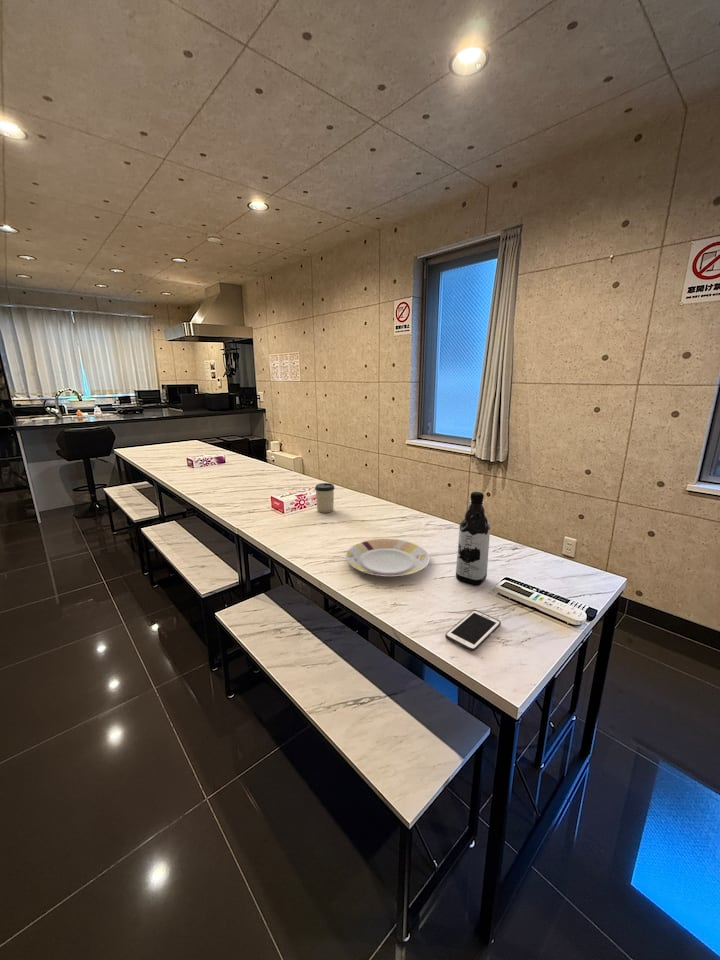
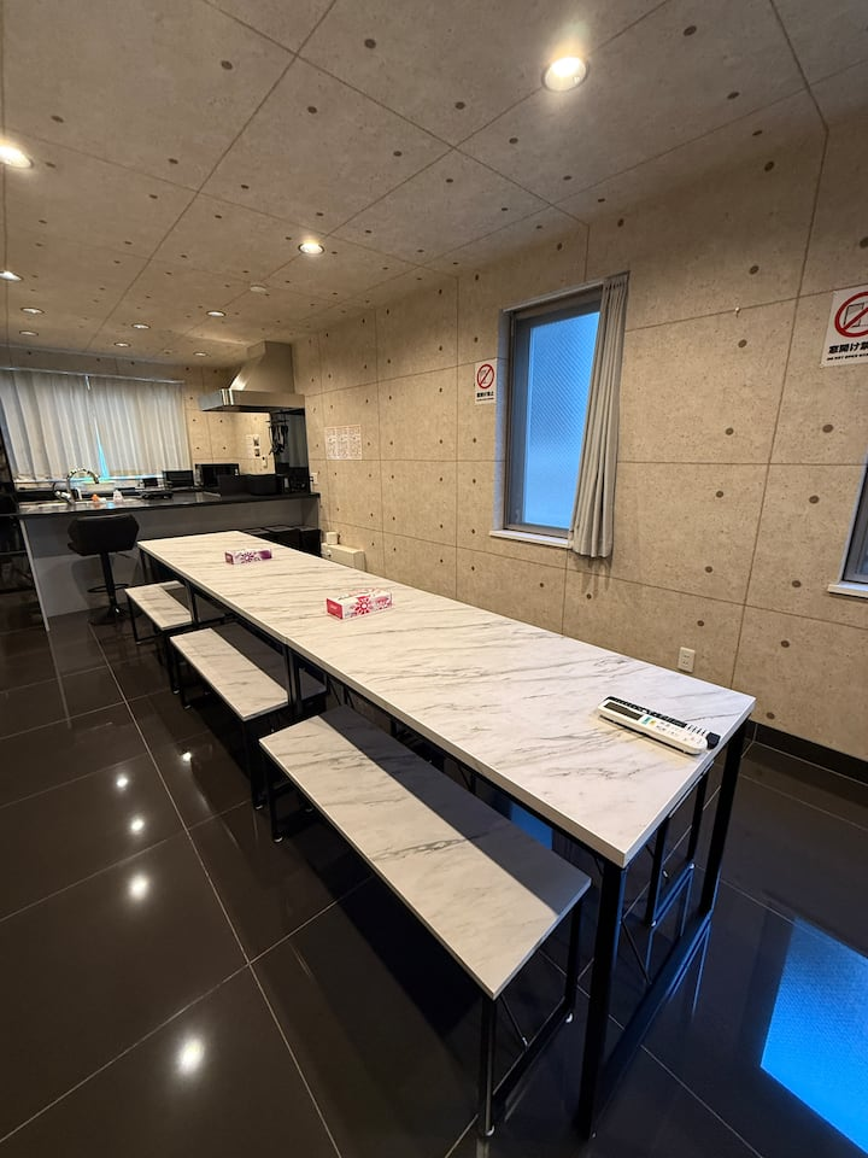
- water bottle (473, 537)
- cell phone (473, 629)
- cup (325, 497)
- plate (387, 558)
